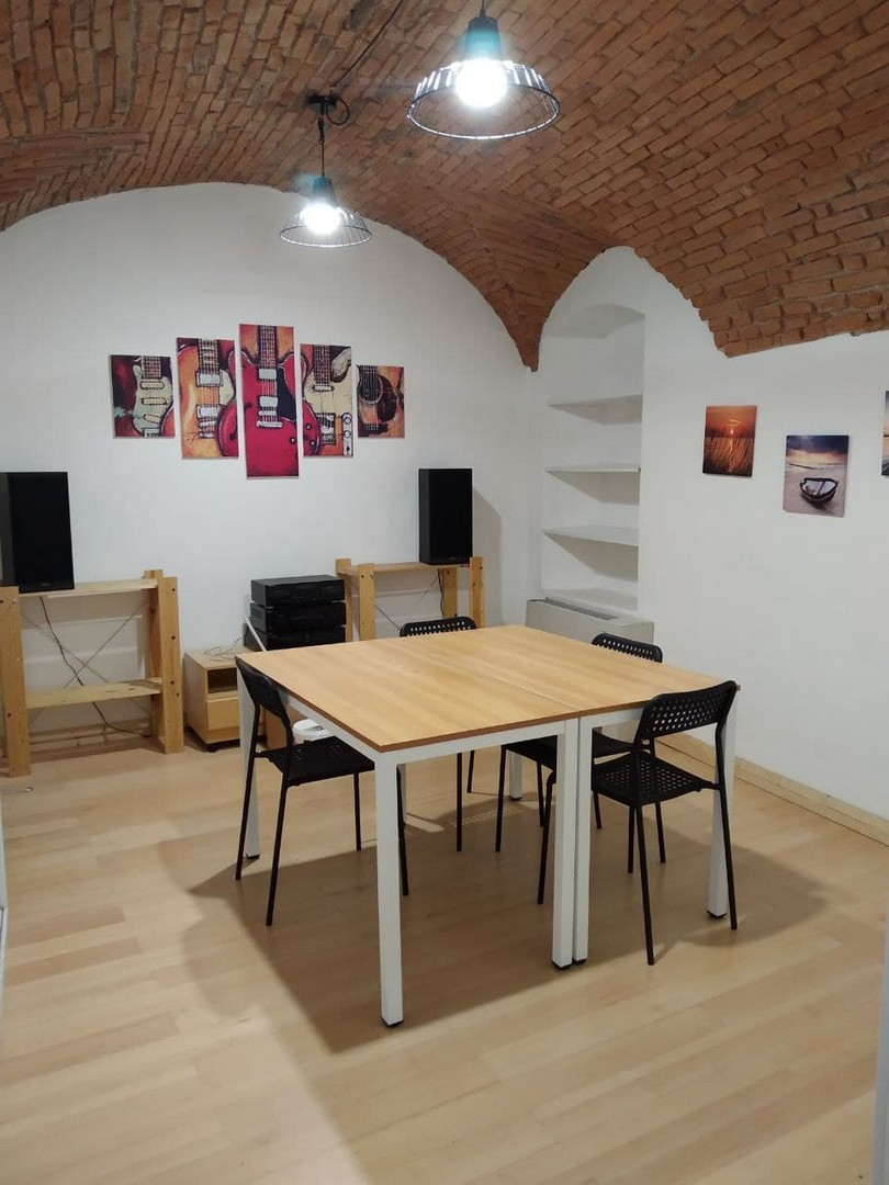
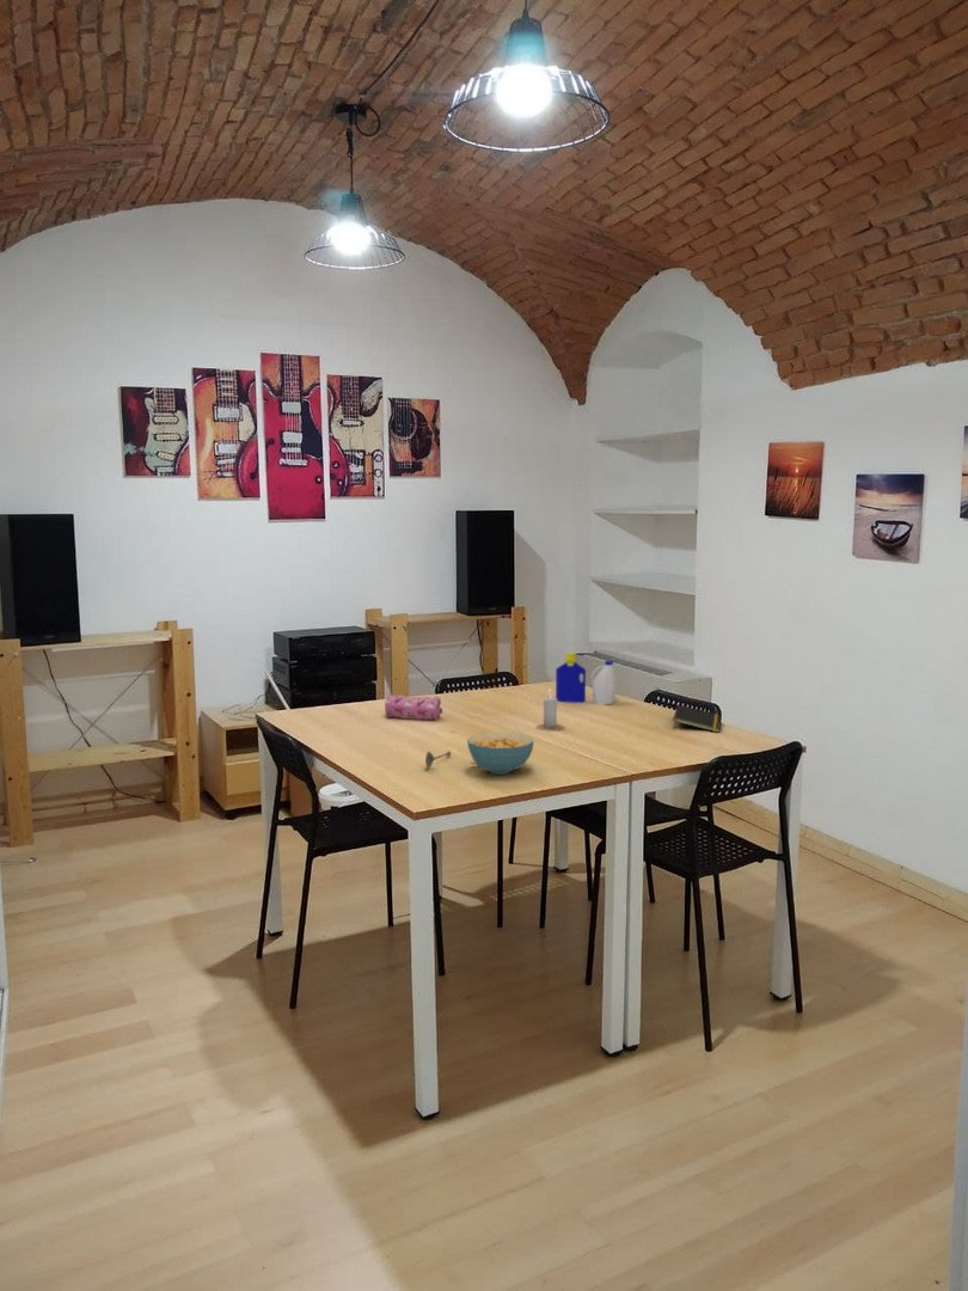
+ candle (550, 706)
+ cereal bowl (500, 755)
+ soupspoon (439, 755)
+ pencil case (412, 706)
+ bottle (584, 678)
+ notepad (697, 717)
